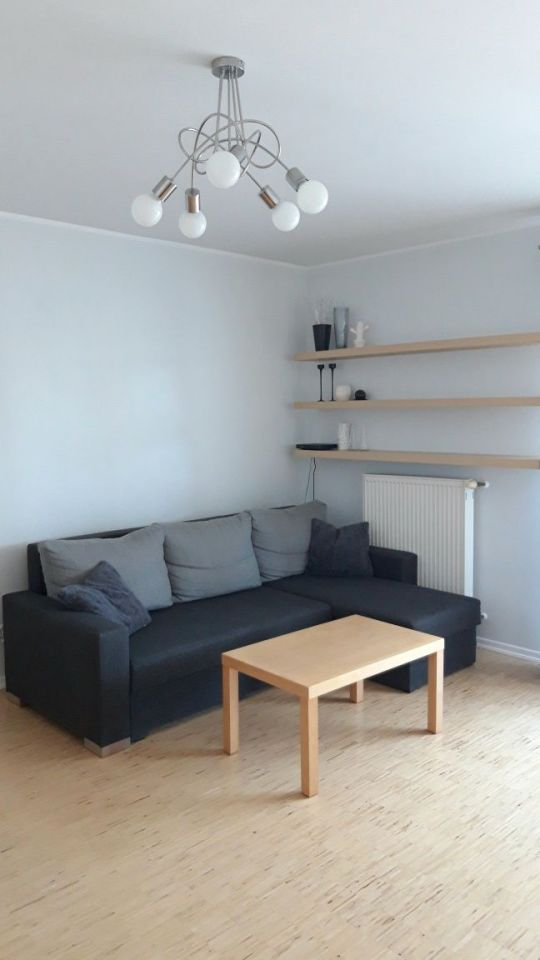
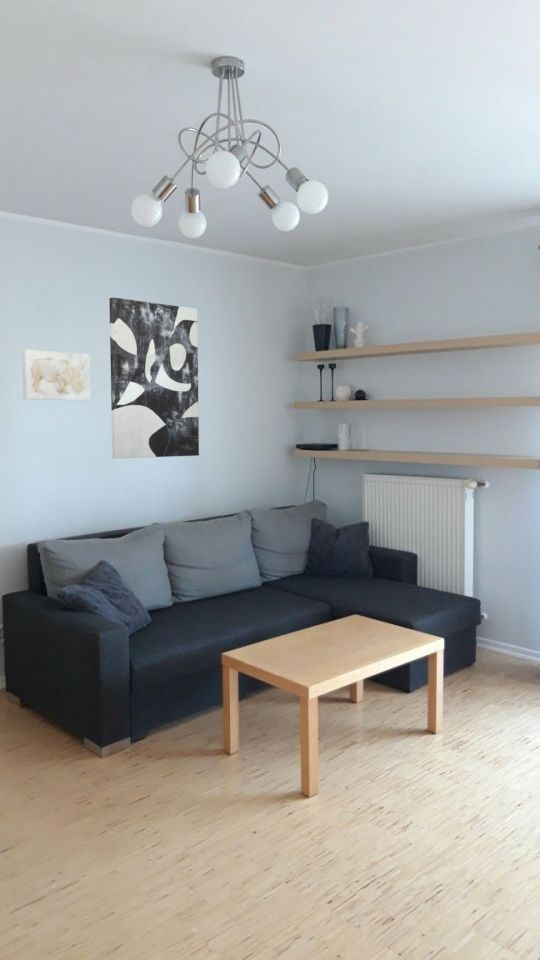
+ wall art (57, 376)
+ wall art (156, 380)
